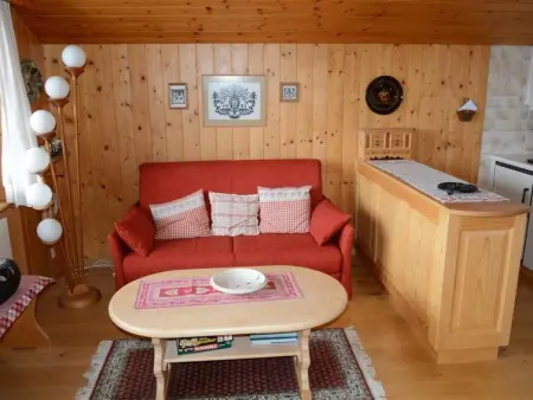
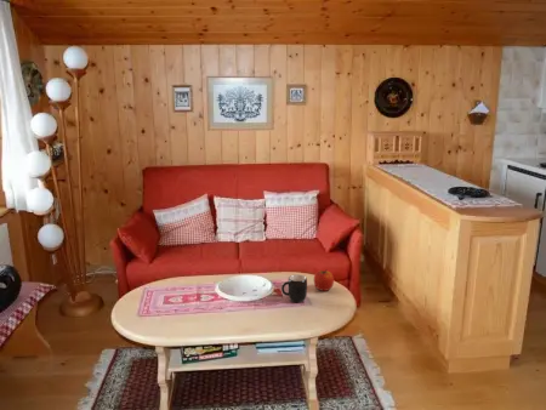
+ mug (294, 289)
+ apple (323, 279)
